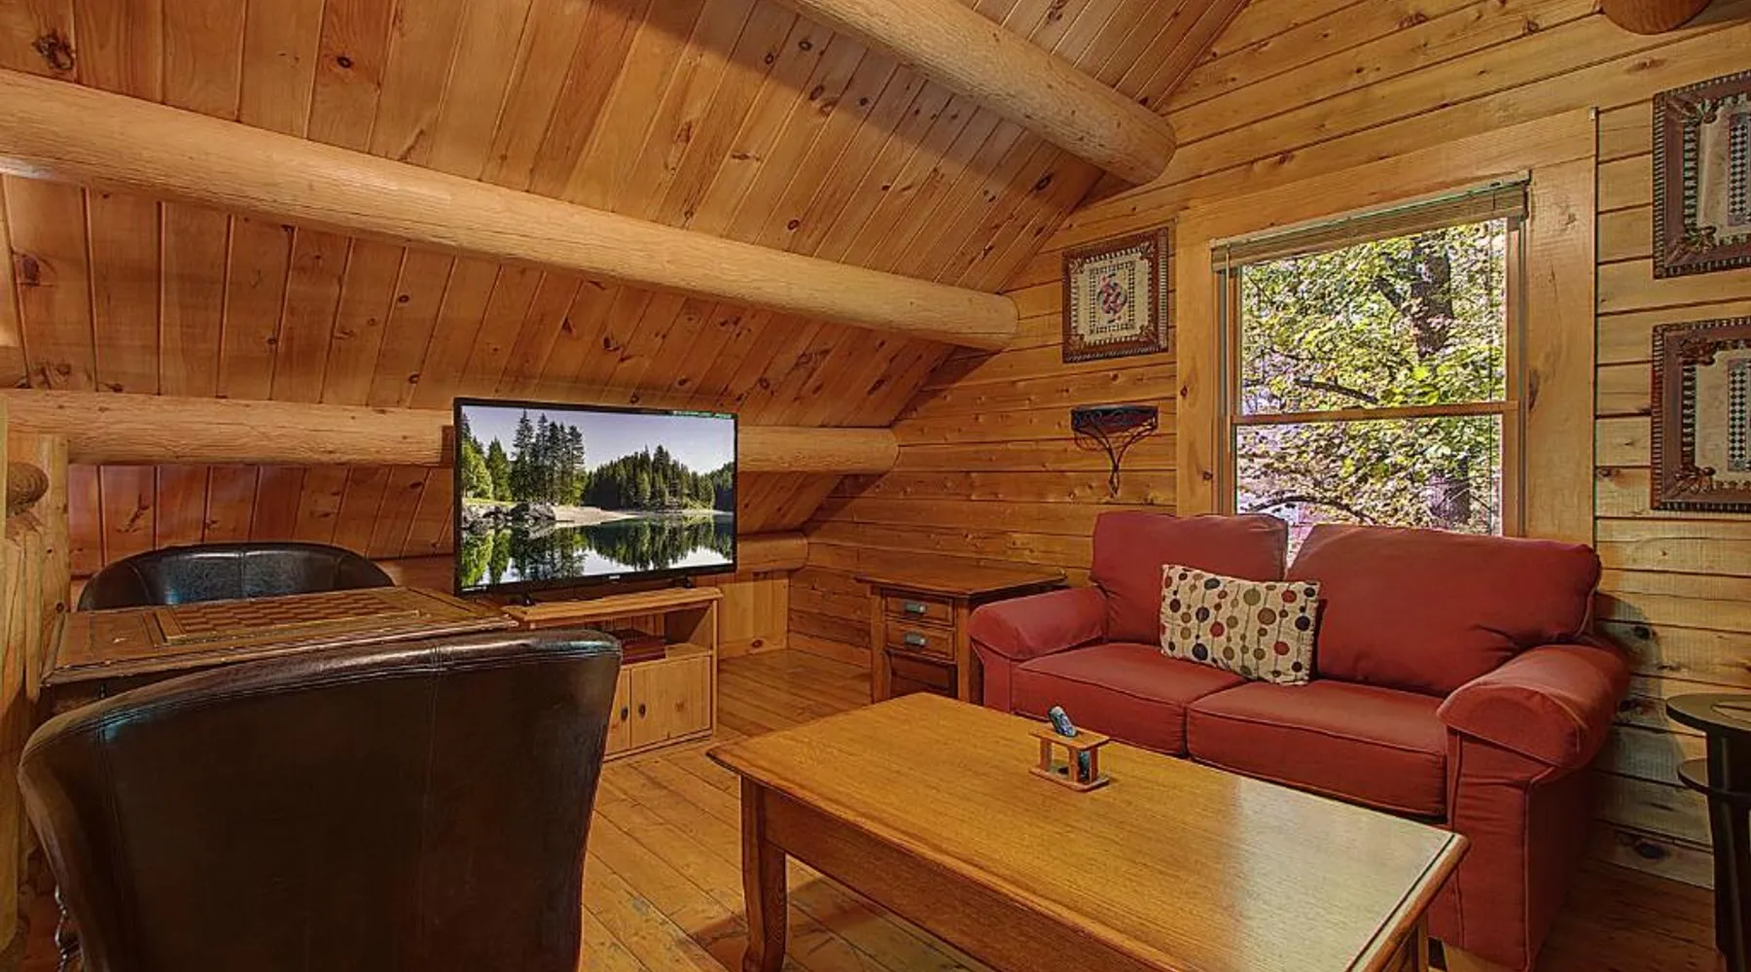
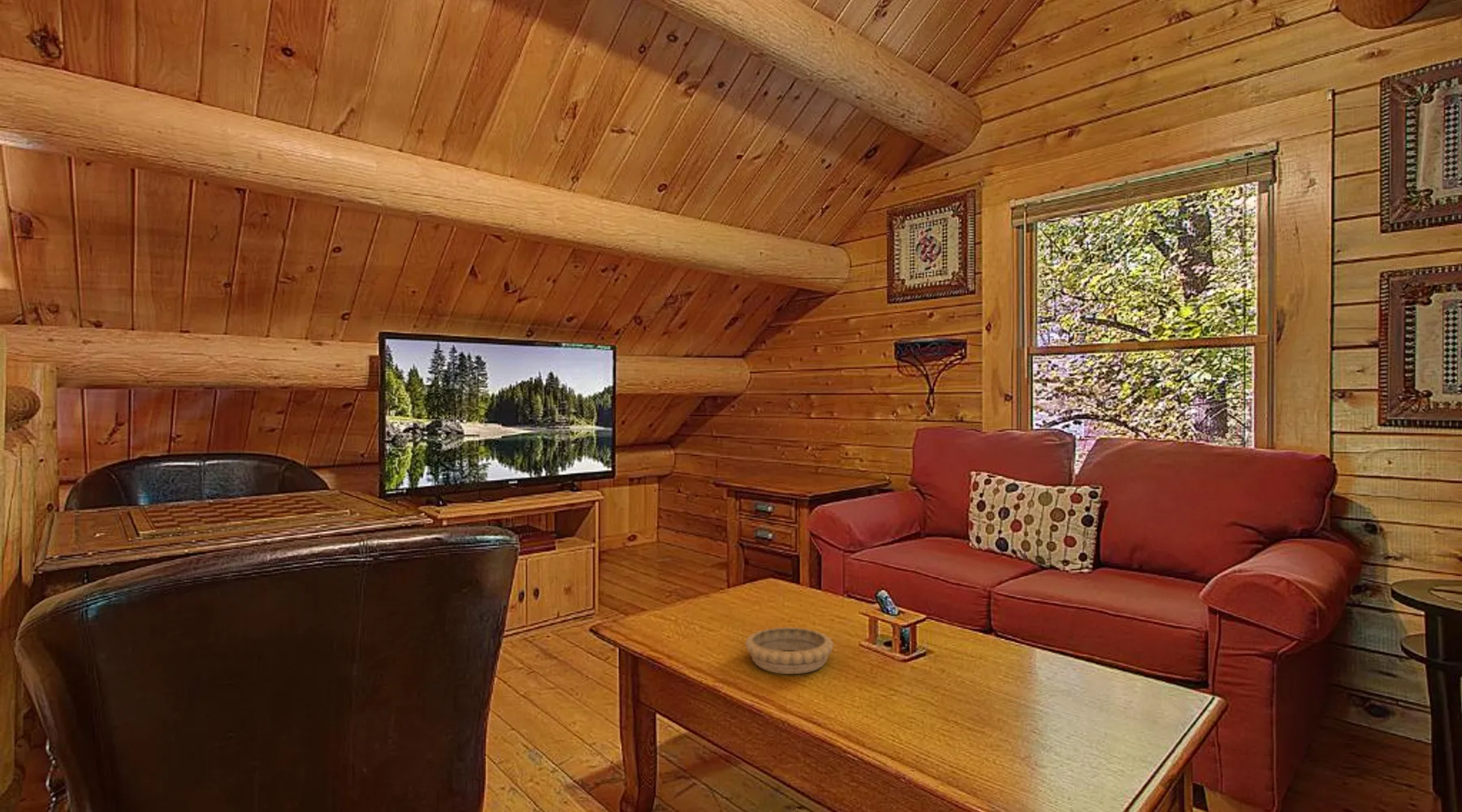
+ decorative bowl (789, 650)
